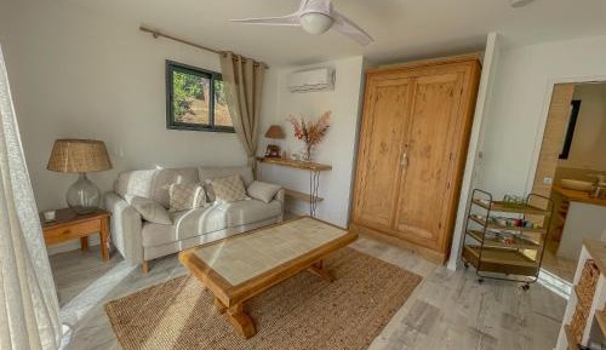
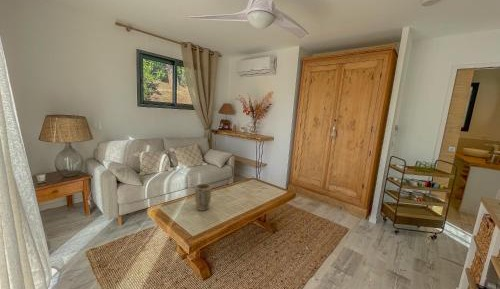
+ plant pot (202, 197)
